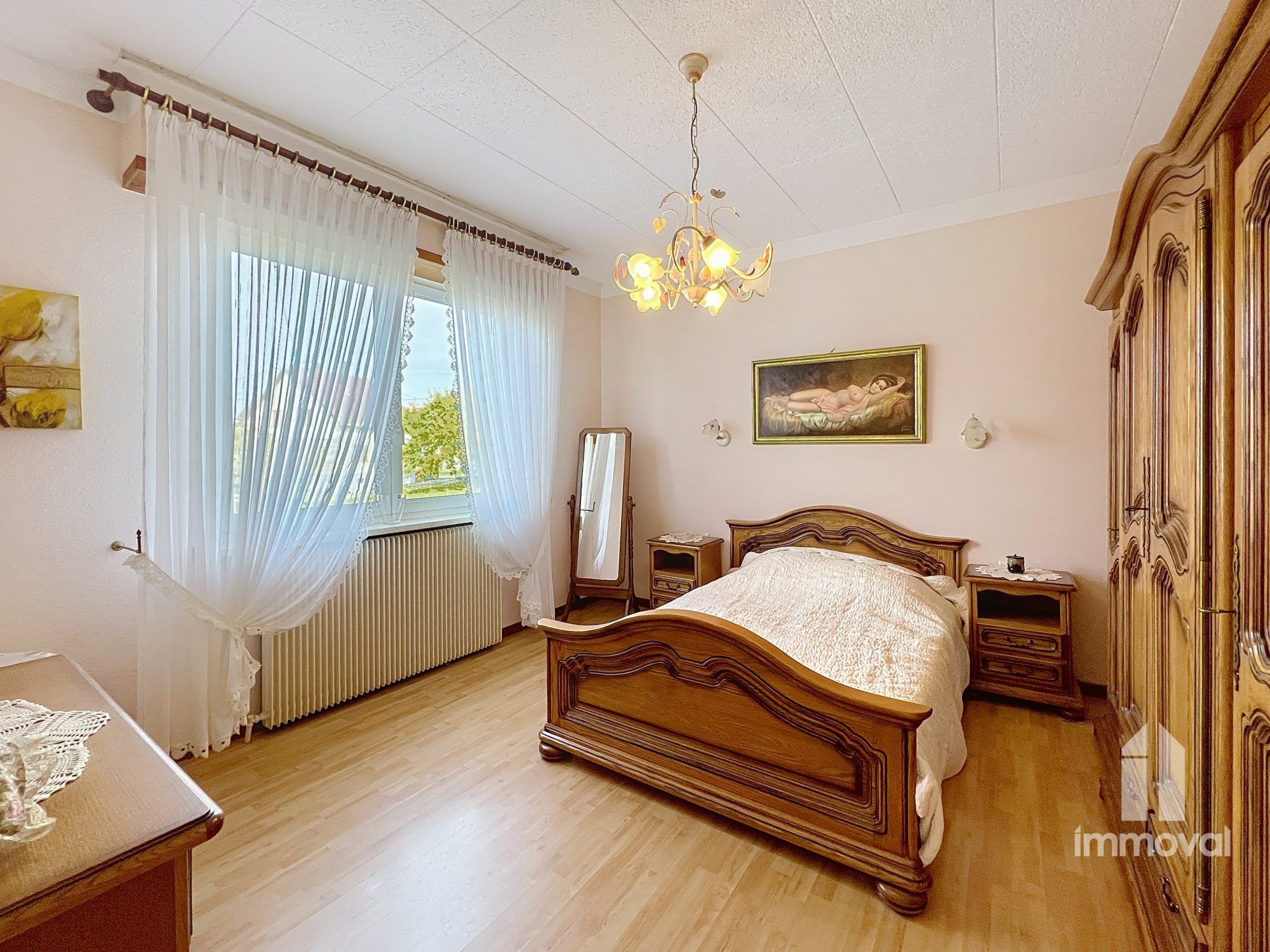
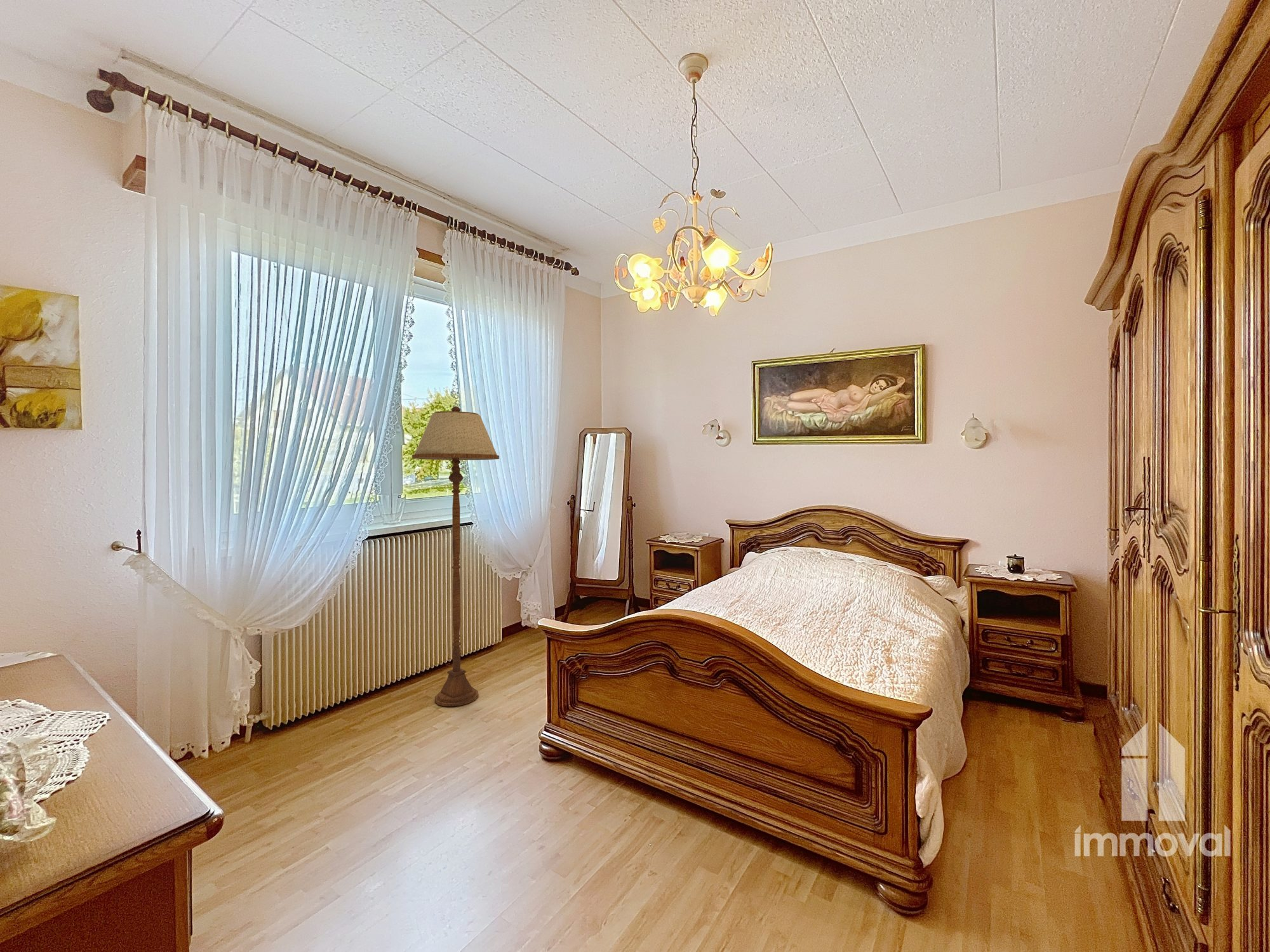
+ floor lamp (457, 552)
